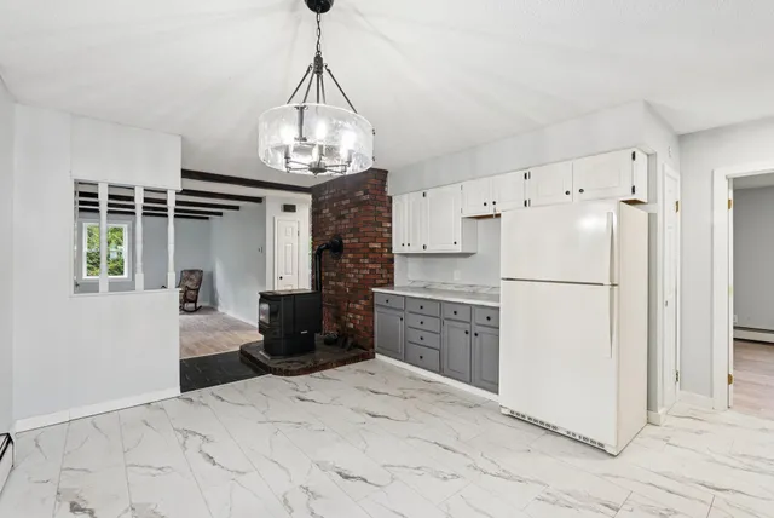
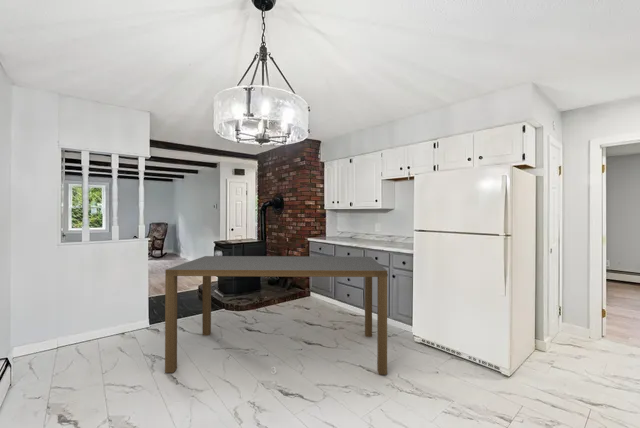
+ dining table (282, 276)
